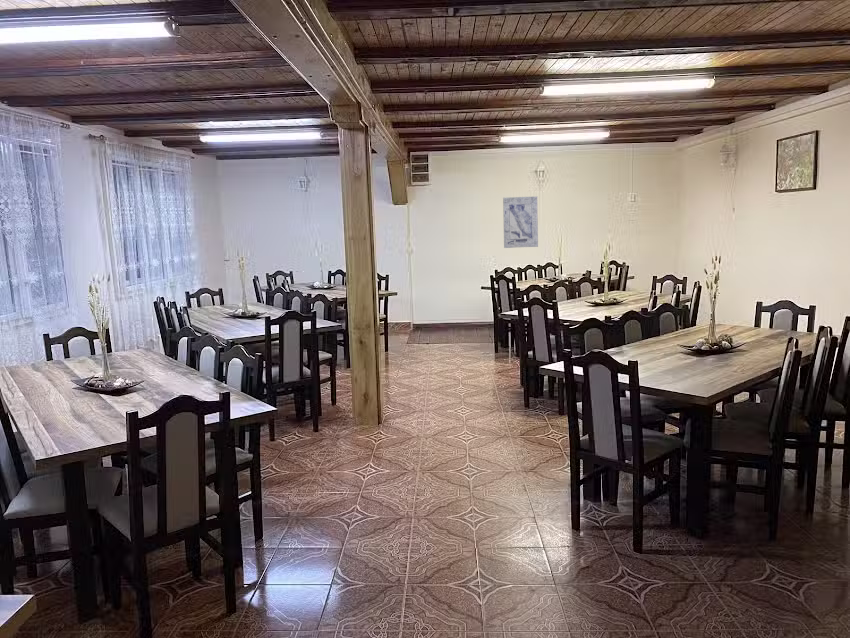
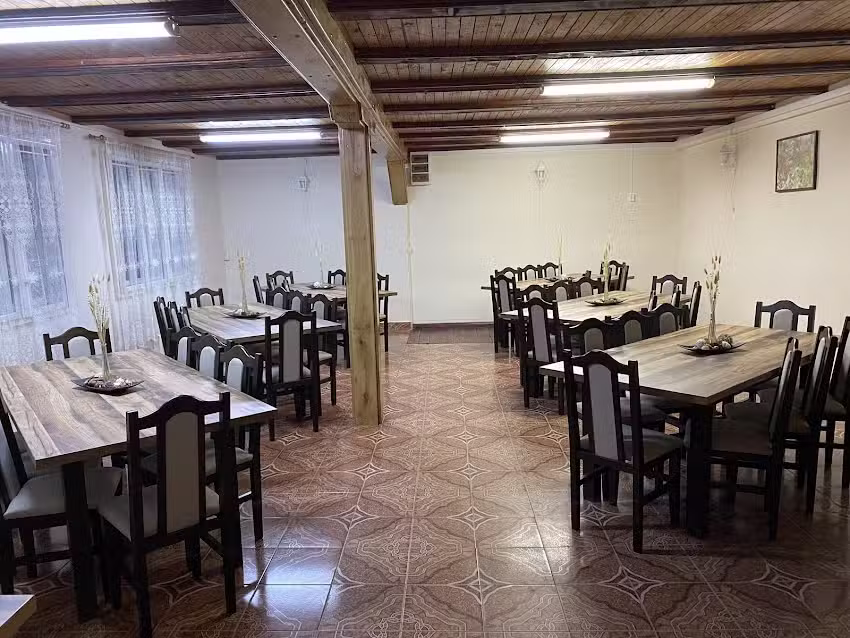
- wall art (520, 222)
